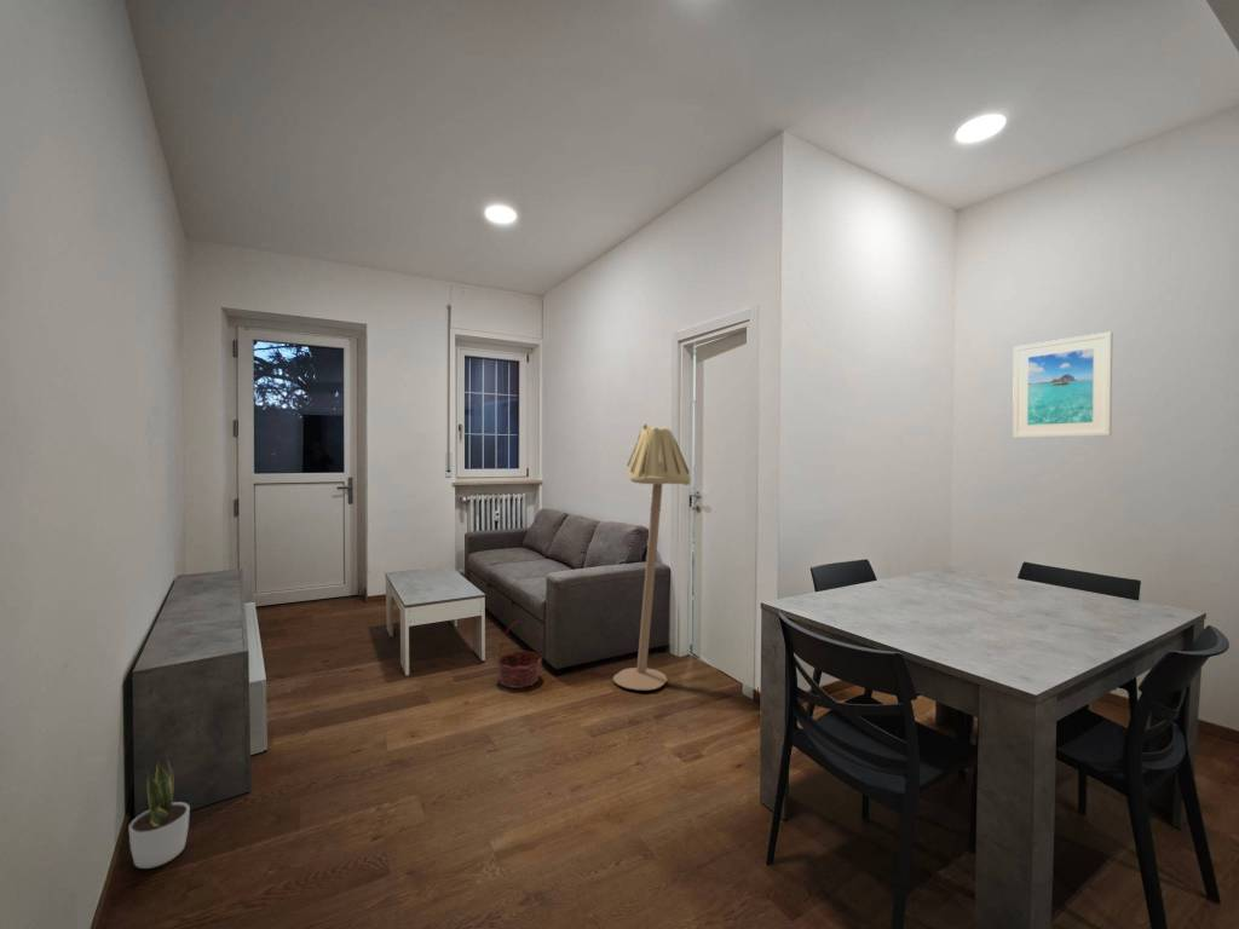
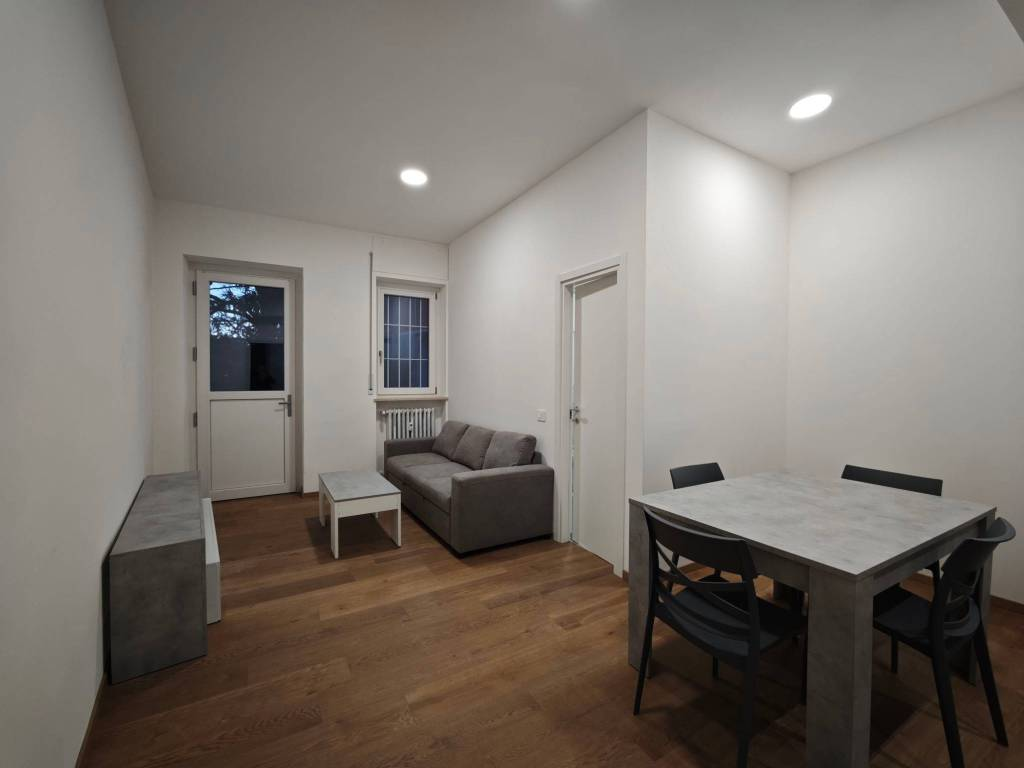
- potted plant (160, 802)
- basket (519, 652)
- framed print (1059, 388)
- floor lamp (652, 550)
